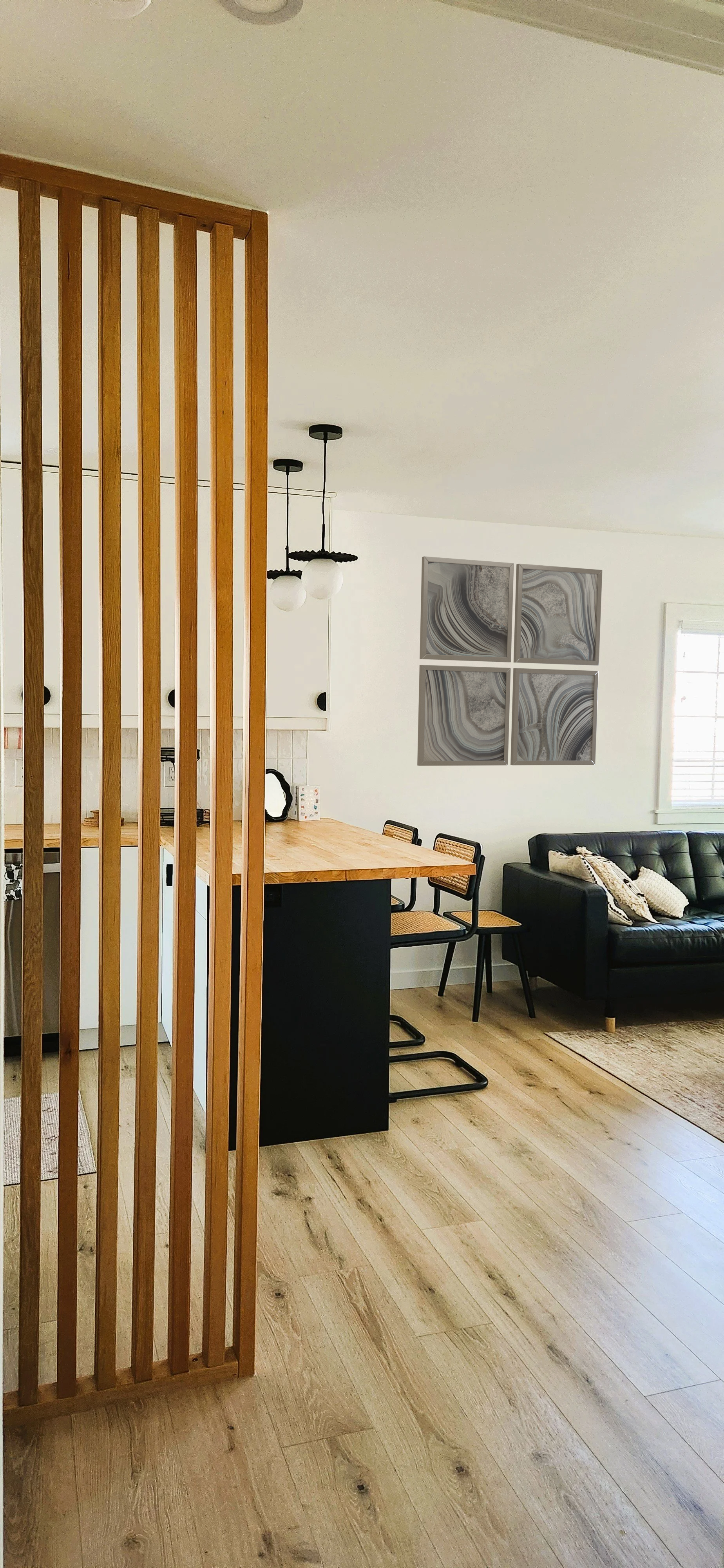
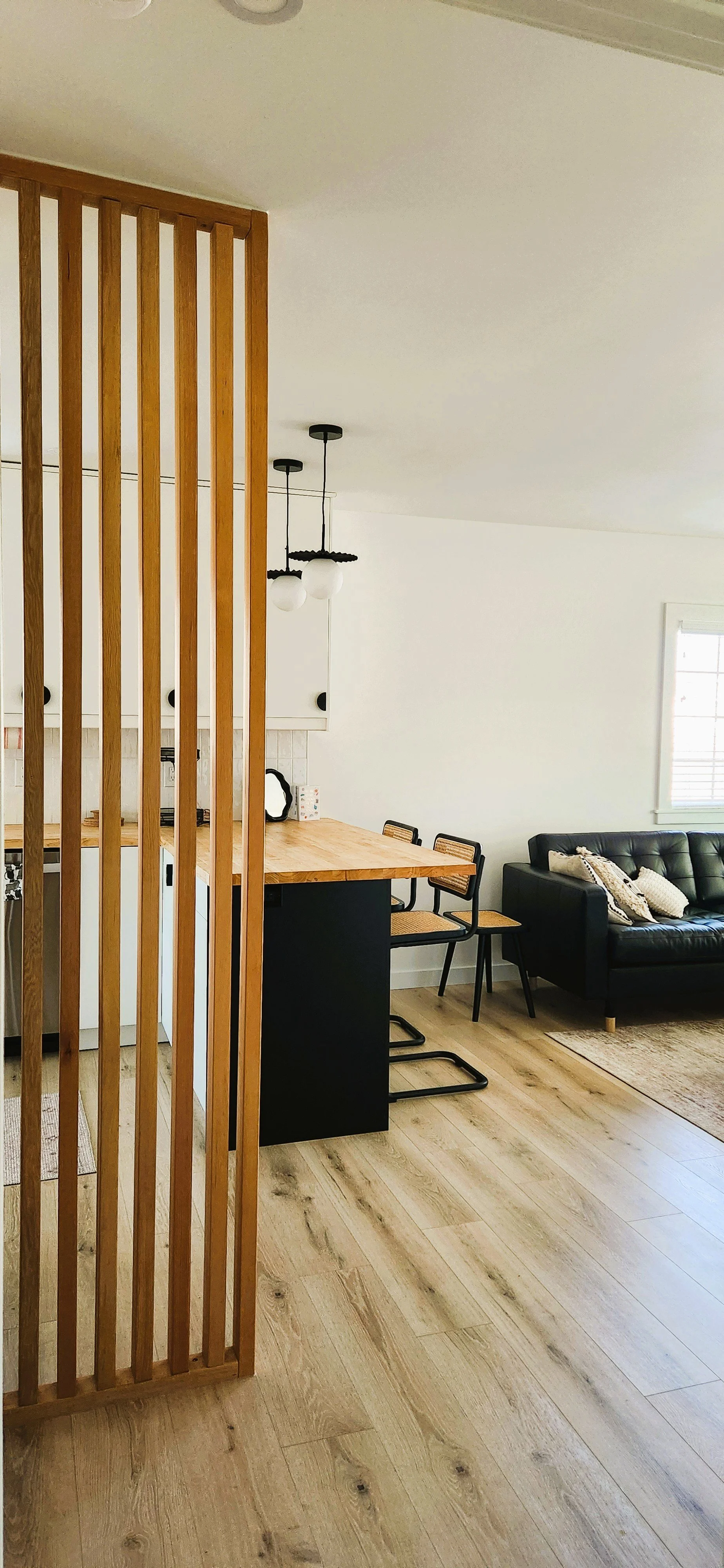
- wall art (510, 668)
